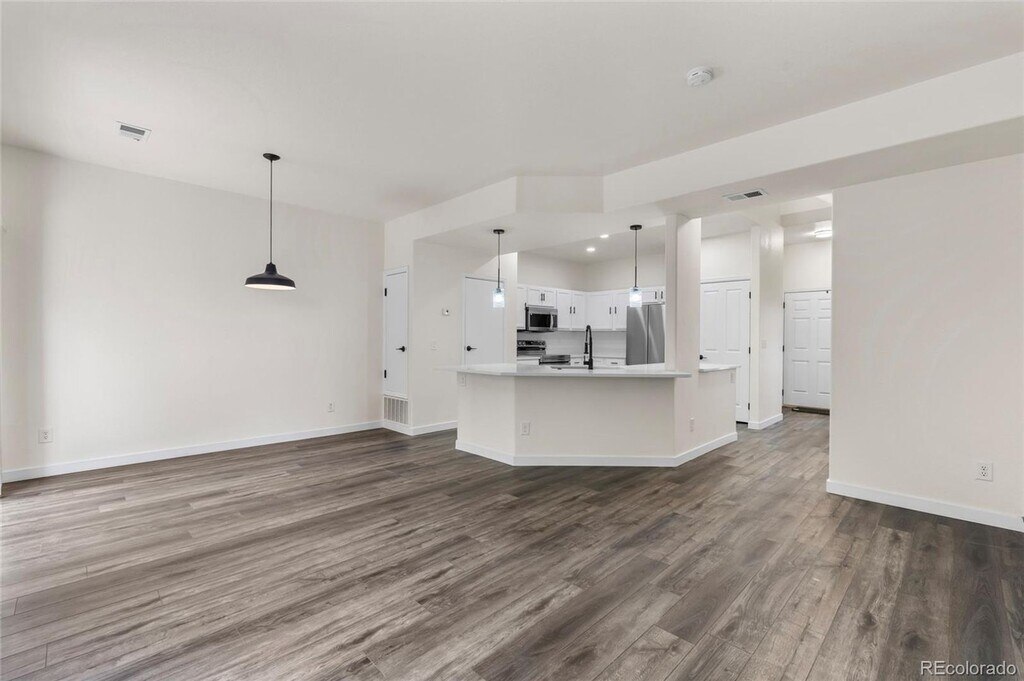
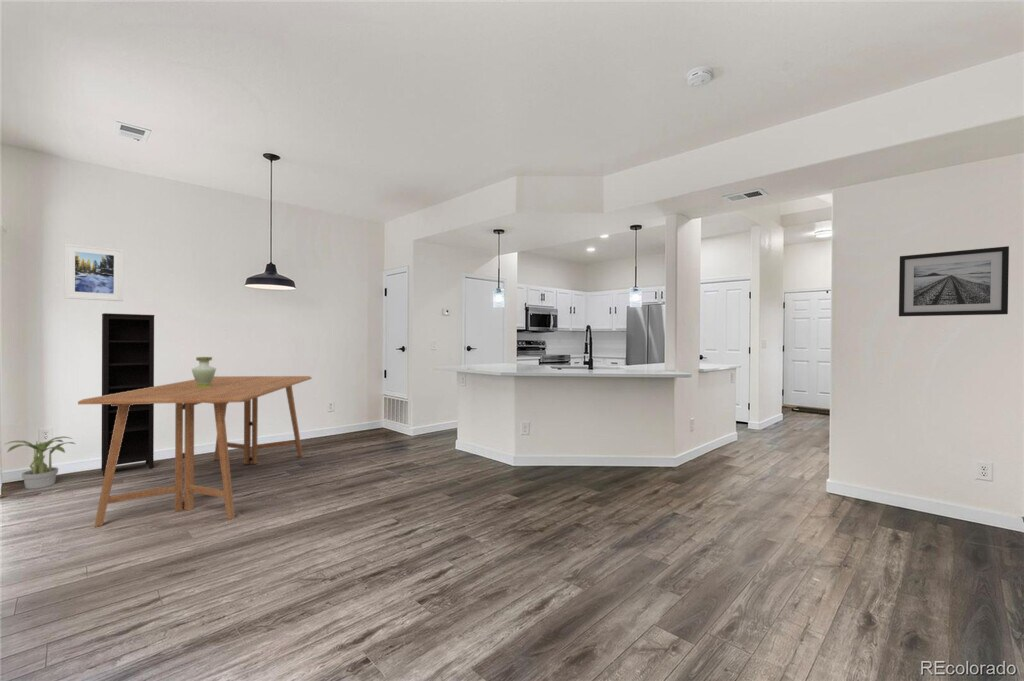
+ wall art (950, 283)
+ dining table (222, 434)
+ potted plant (41, 462)
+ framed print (94, 273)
+ bookcase (128, 390)
+ vase (204, 371)
